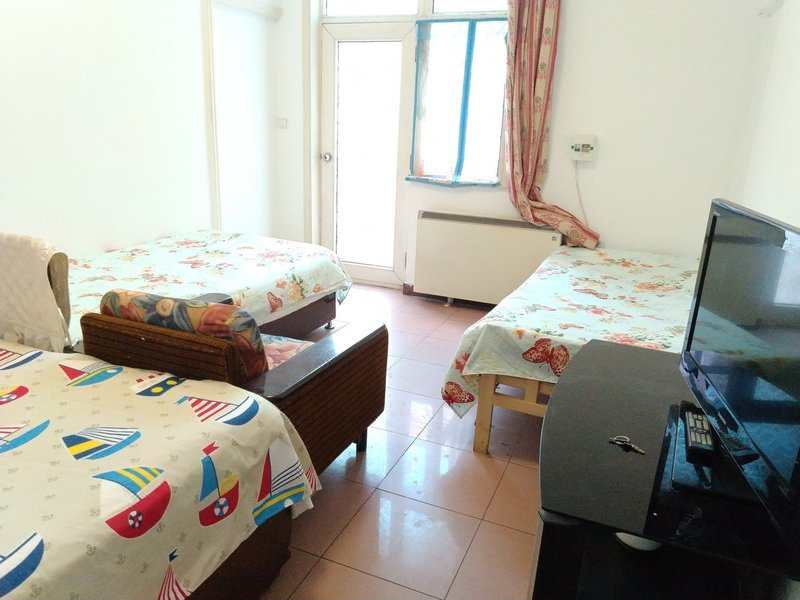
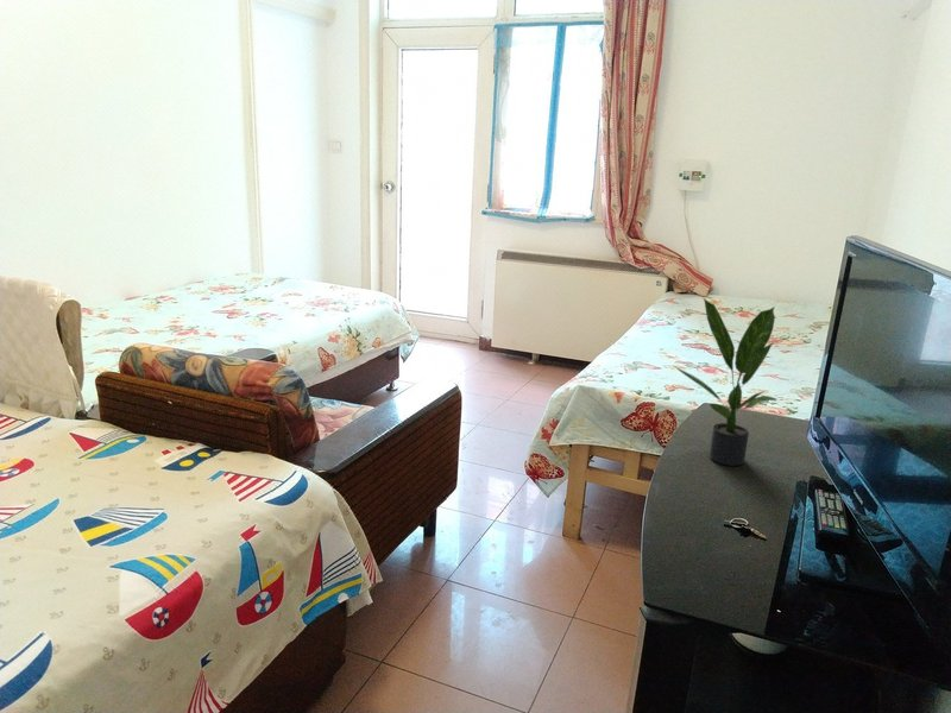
+ potted plant (732, 381)
